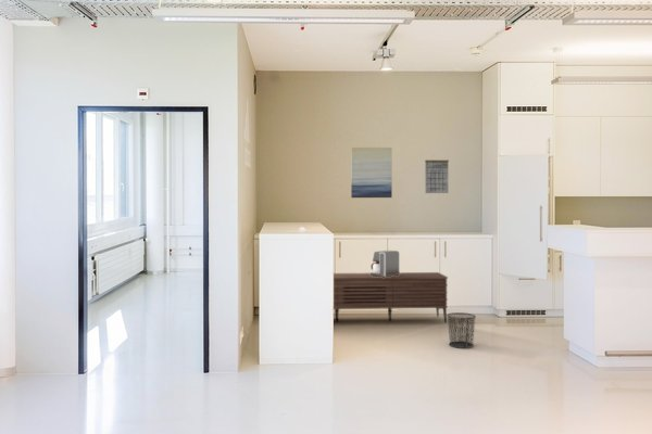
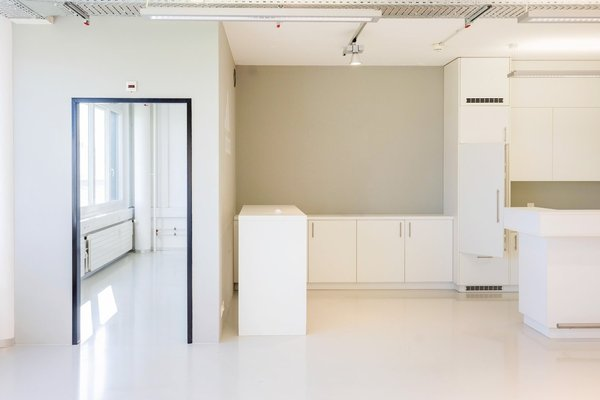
- waste bin (461, 330)
- calendar (437, 173)
- sideboard (363, 297)
- coffee maker (385, 263)
- wall art (371, 173)
